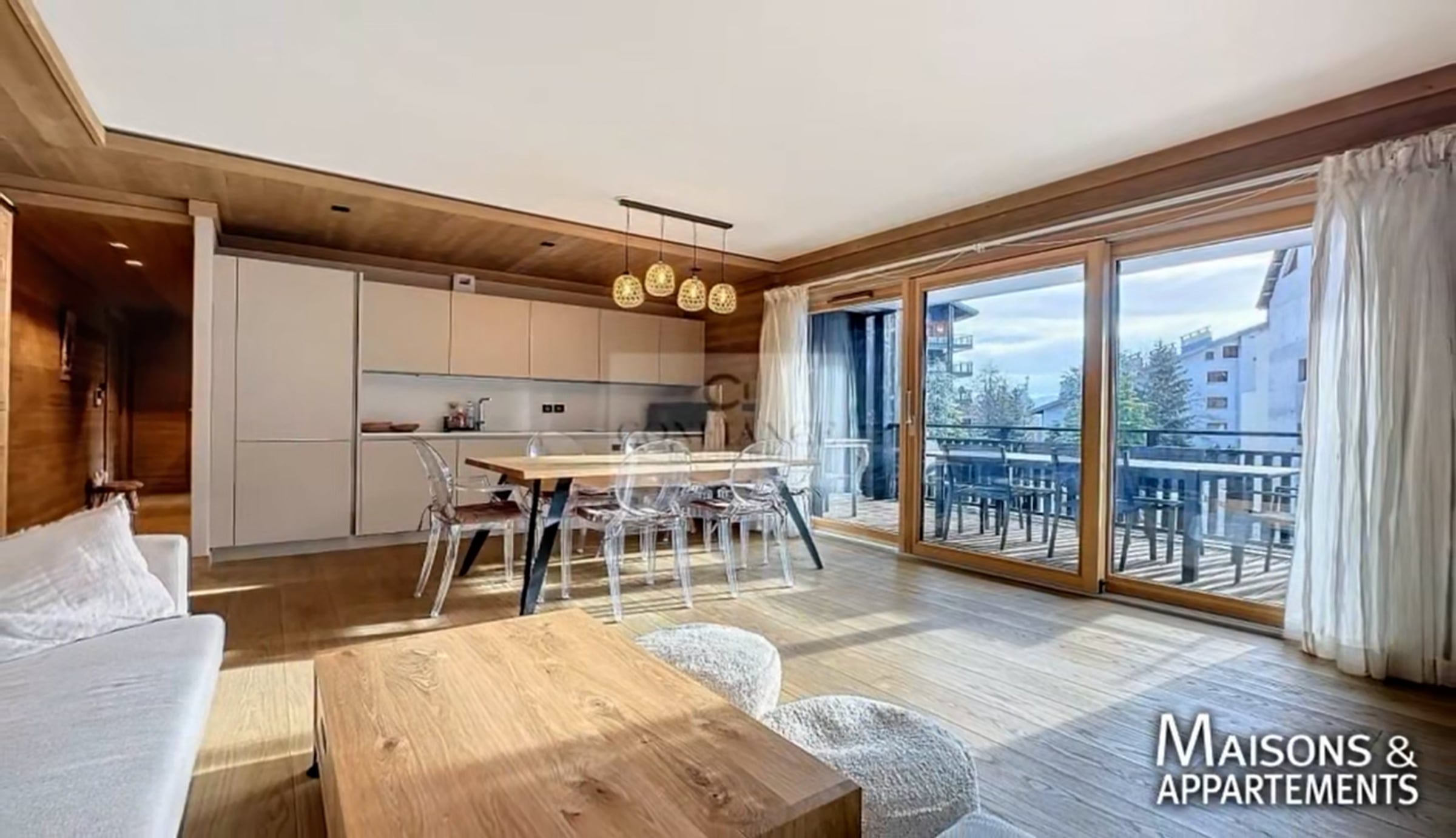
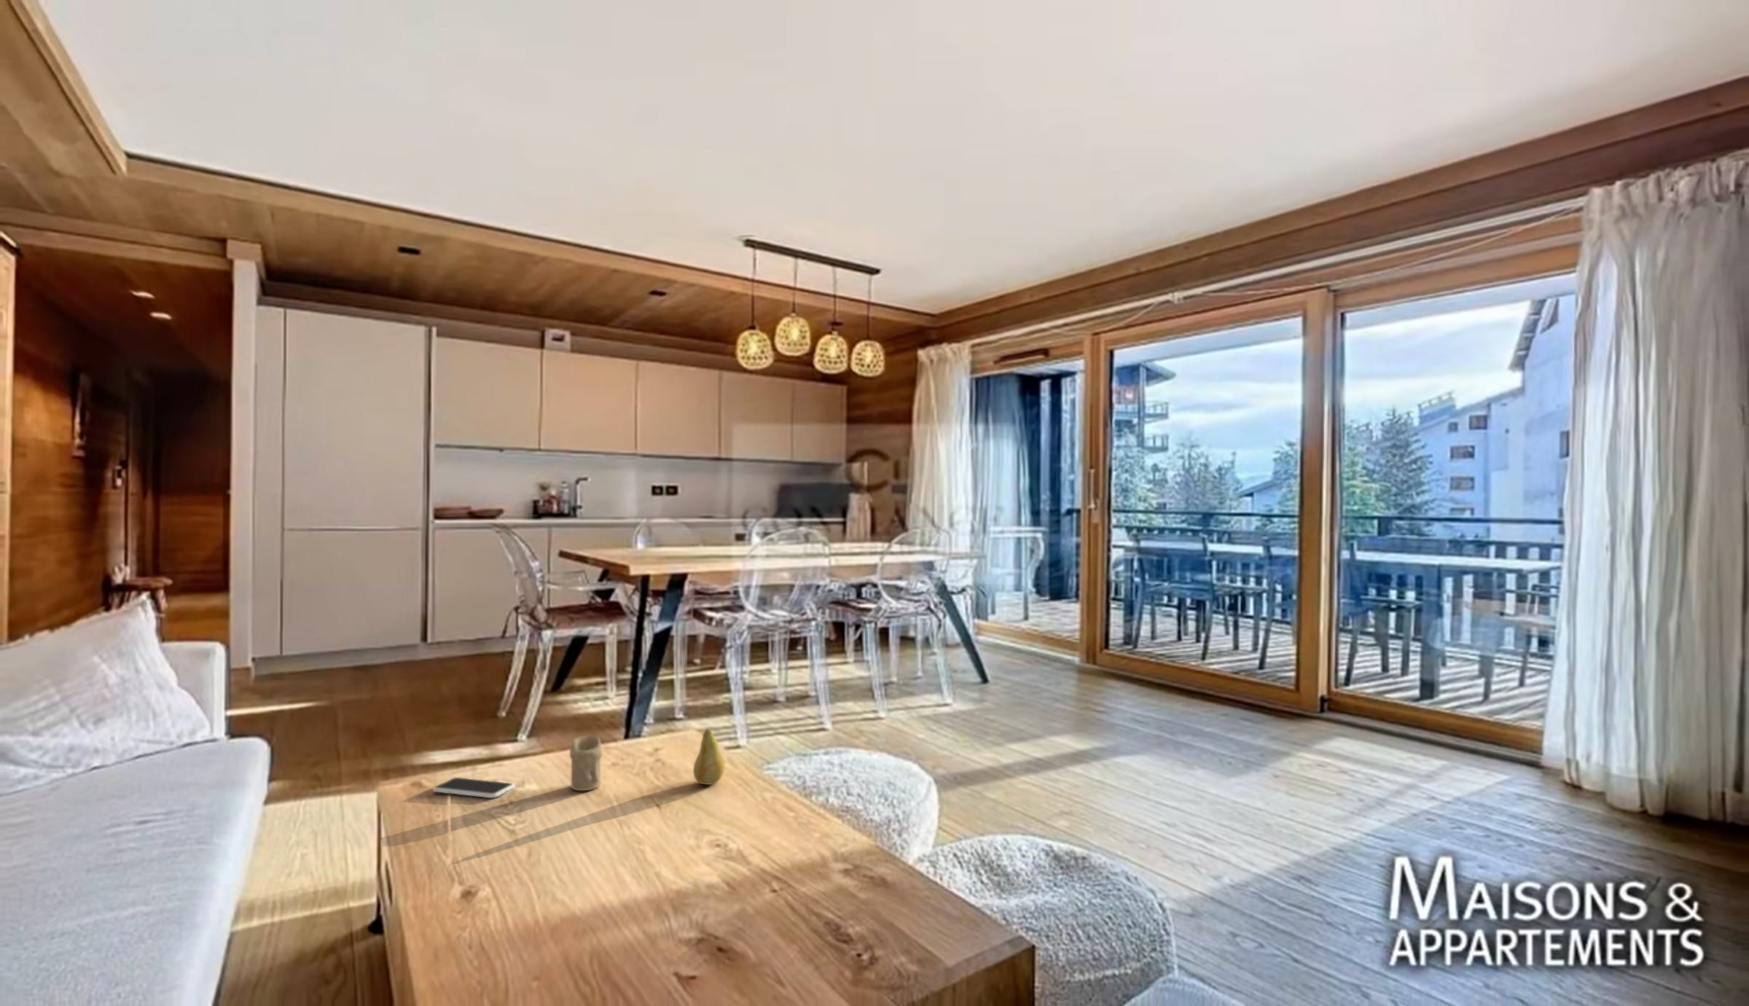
+ candle (586, 762)
+ smartphone (473, 786)
+ fruit (709, 754)
